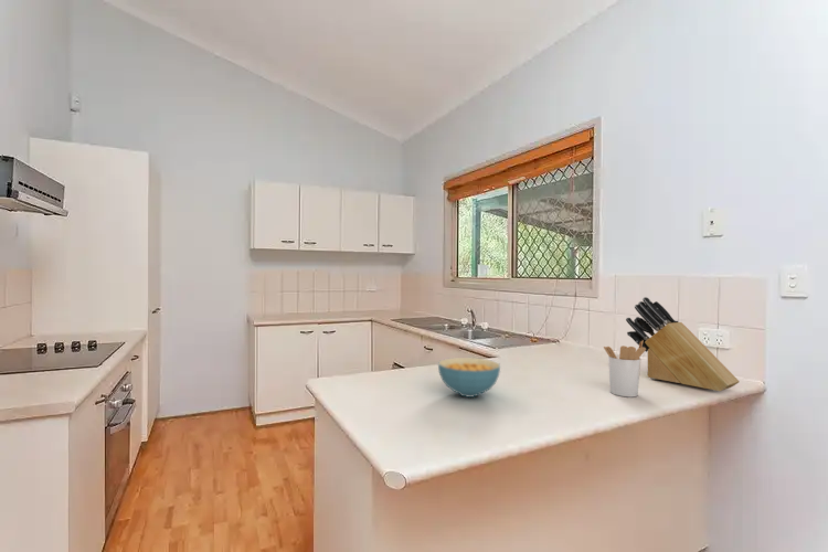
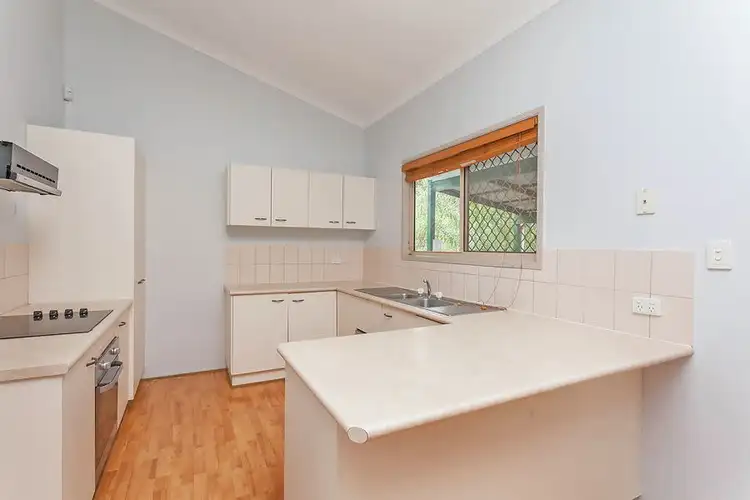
- utensil holder (626, 368)
- cereal bowl (468, 379)
- knife block (678, 339)
